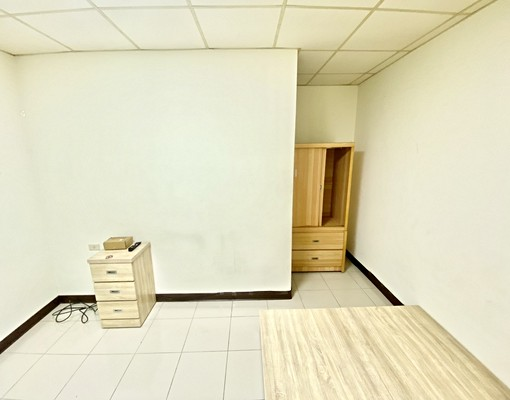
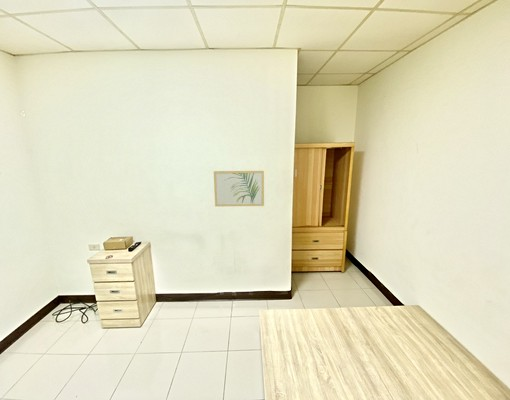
+ wall art (239, 188)
